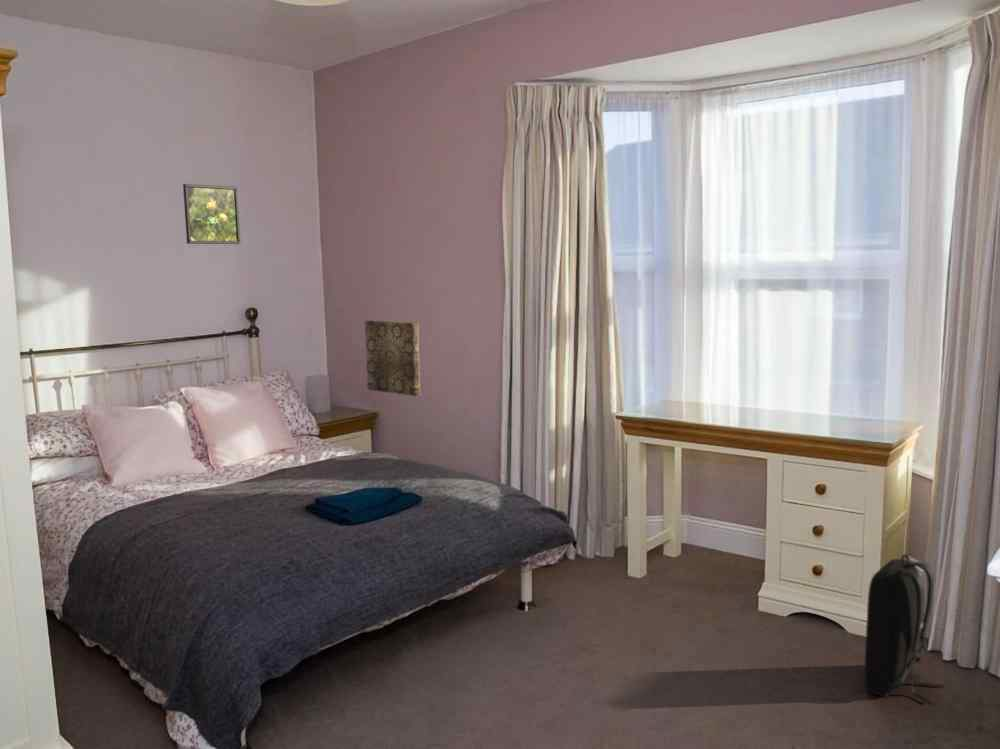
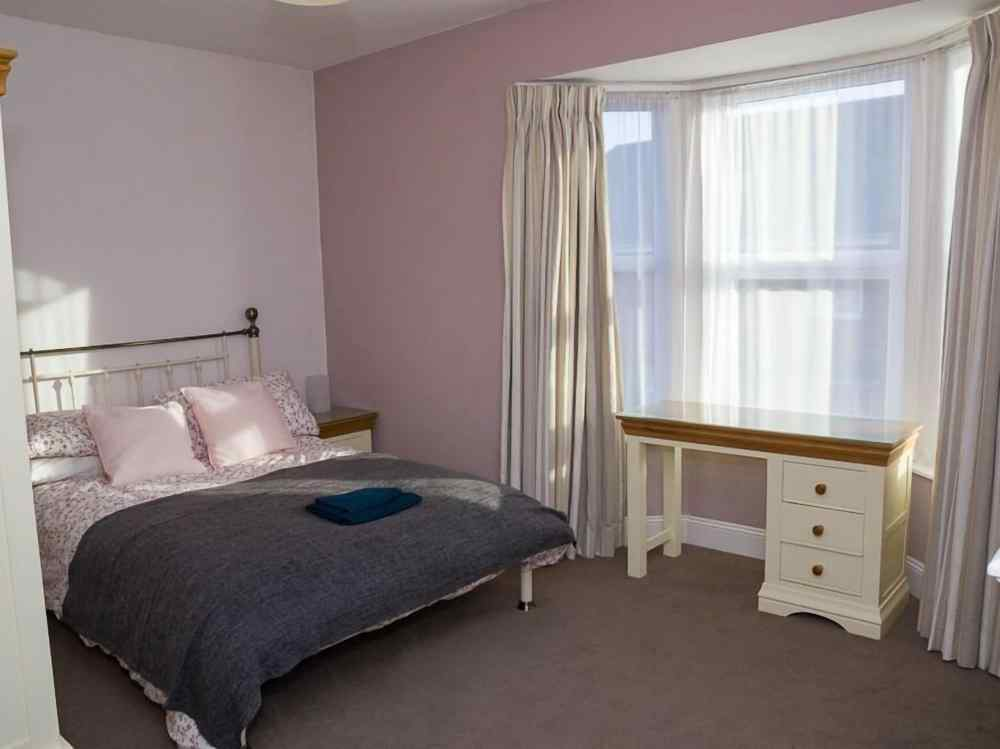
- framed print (212, 214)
- backpack (906, 621)
- wall art (391, 357)
